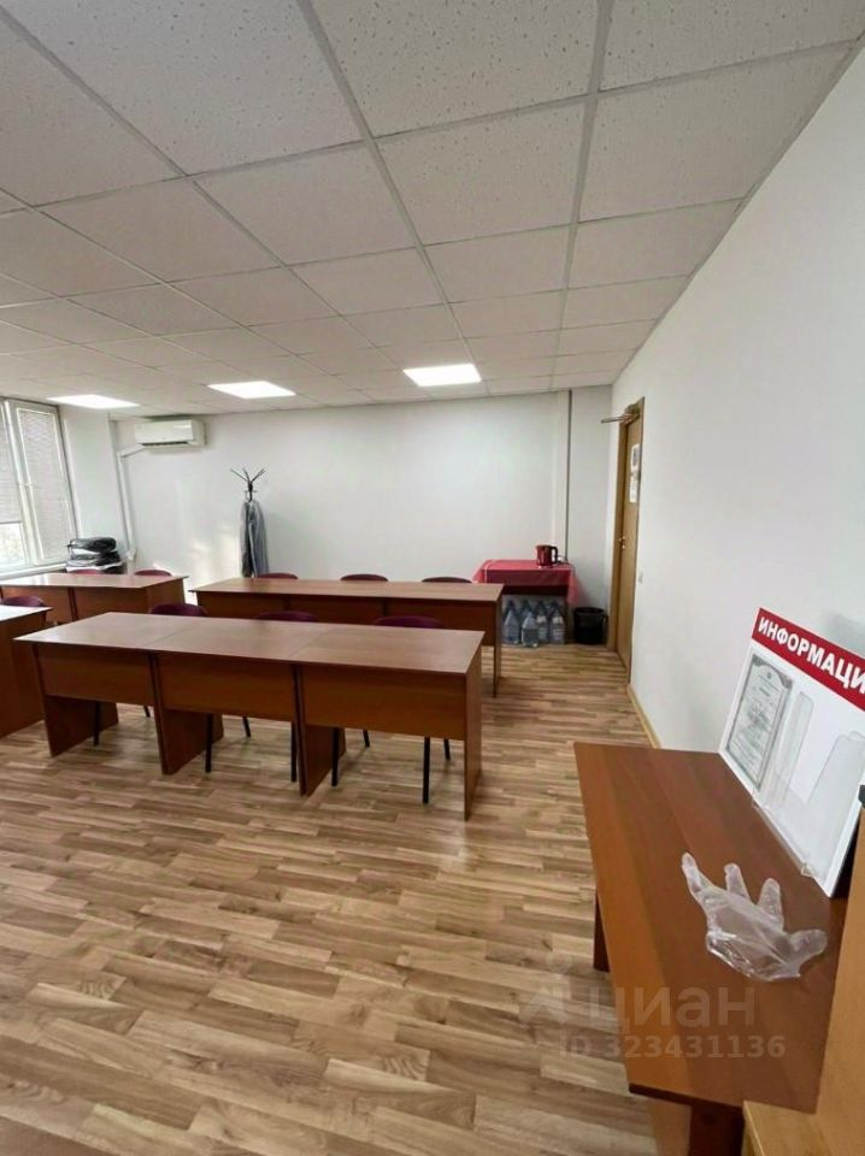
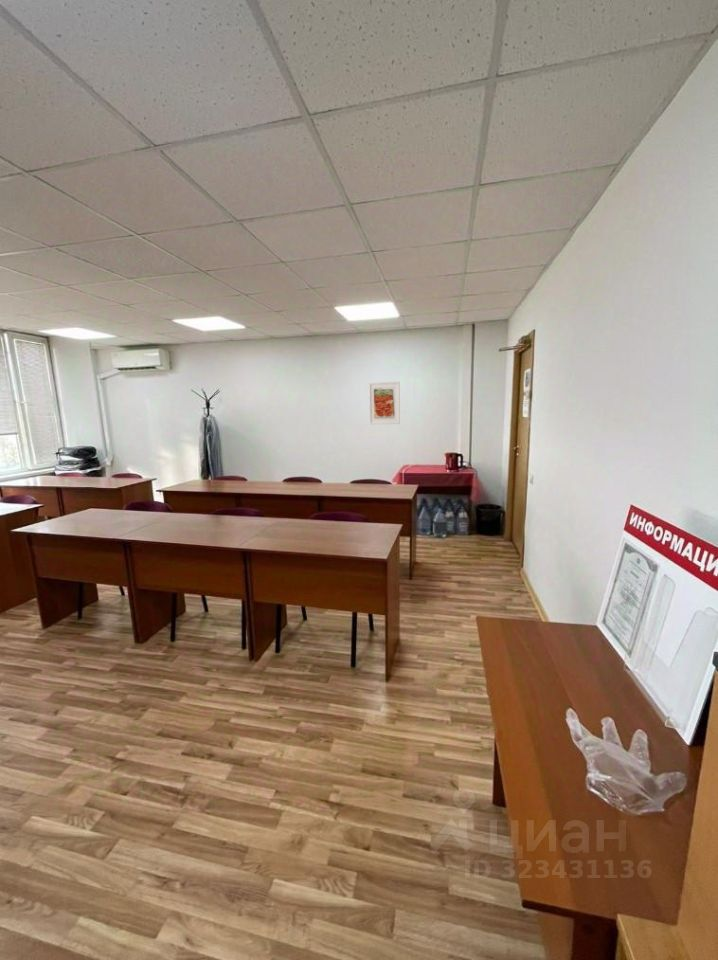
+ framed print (384, 403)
